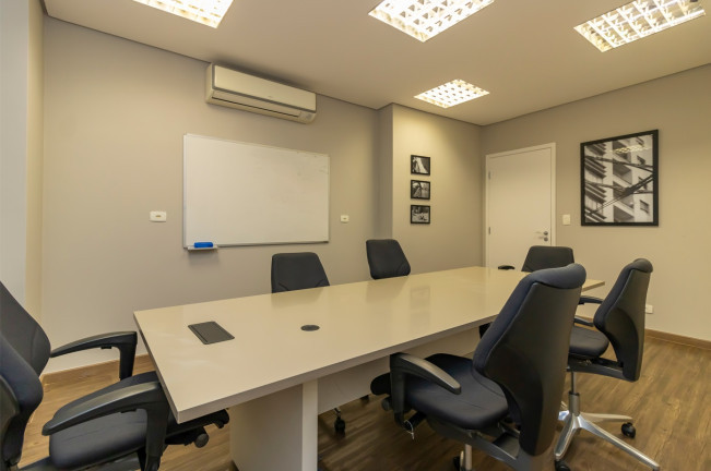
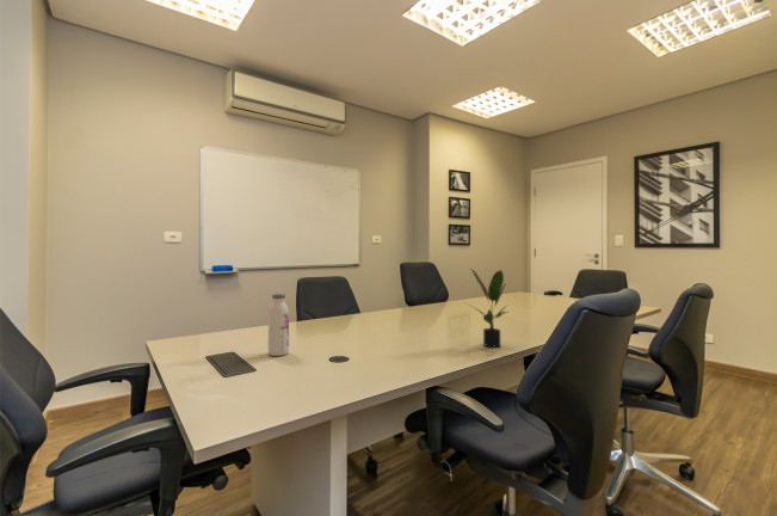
+ potted plant (489, 307)
+ water bottle (278, 322)
